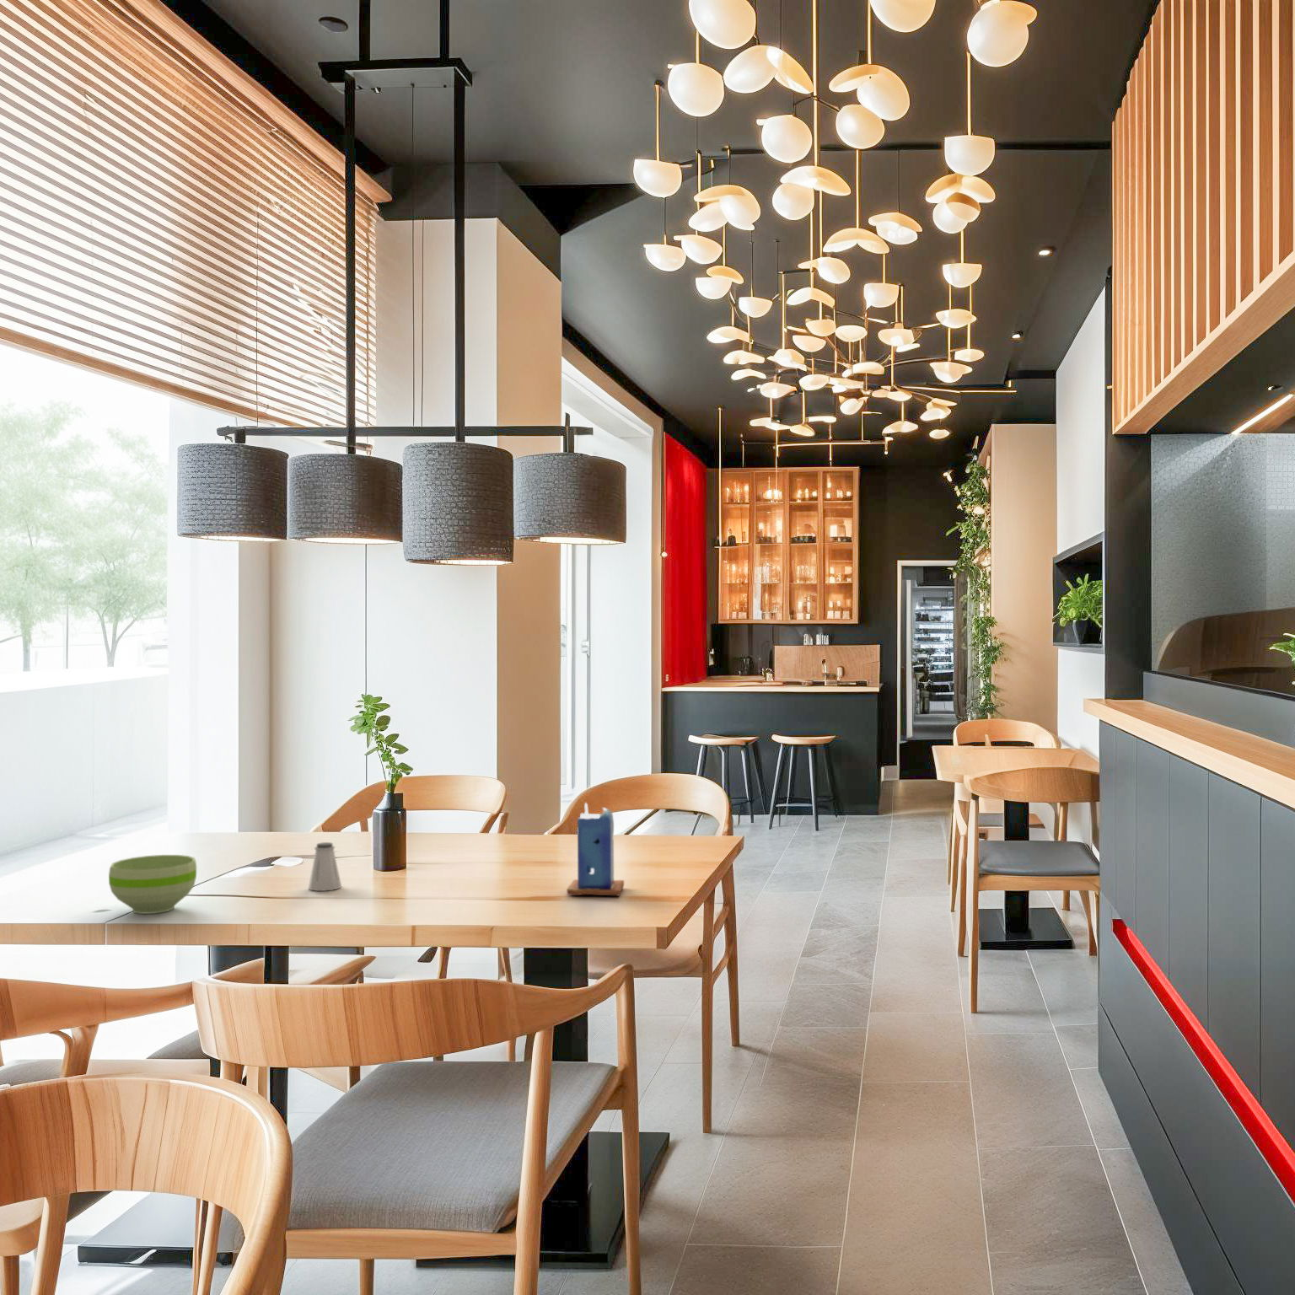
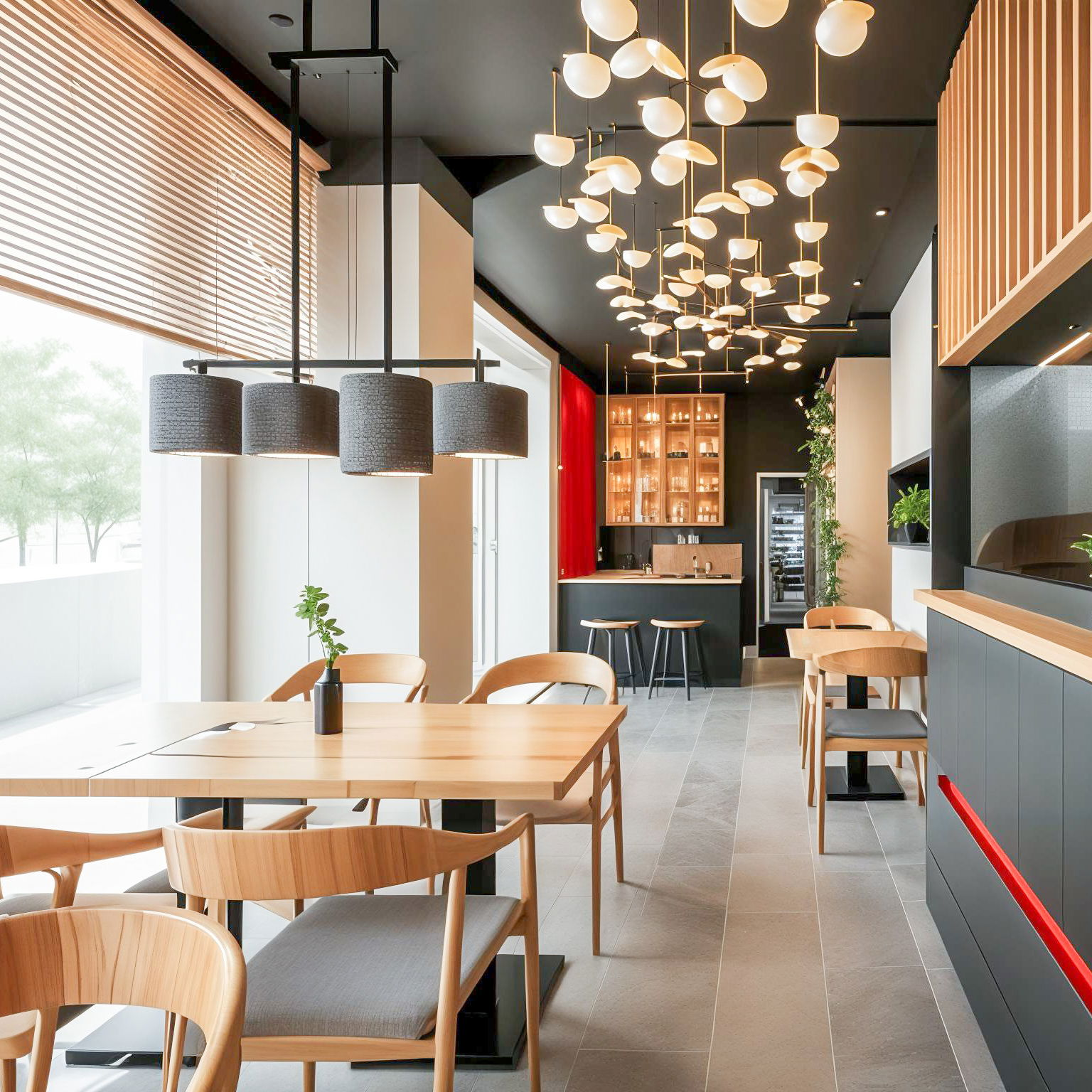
- bowl (153, 885)
- candle (597, 847)
- saltshaker (325, 865)
